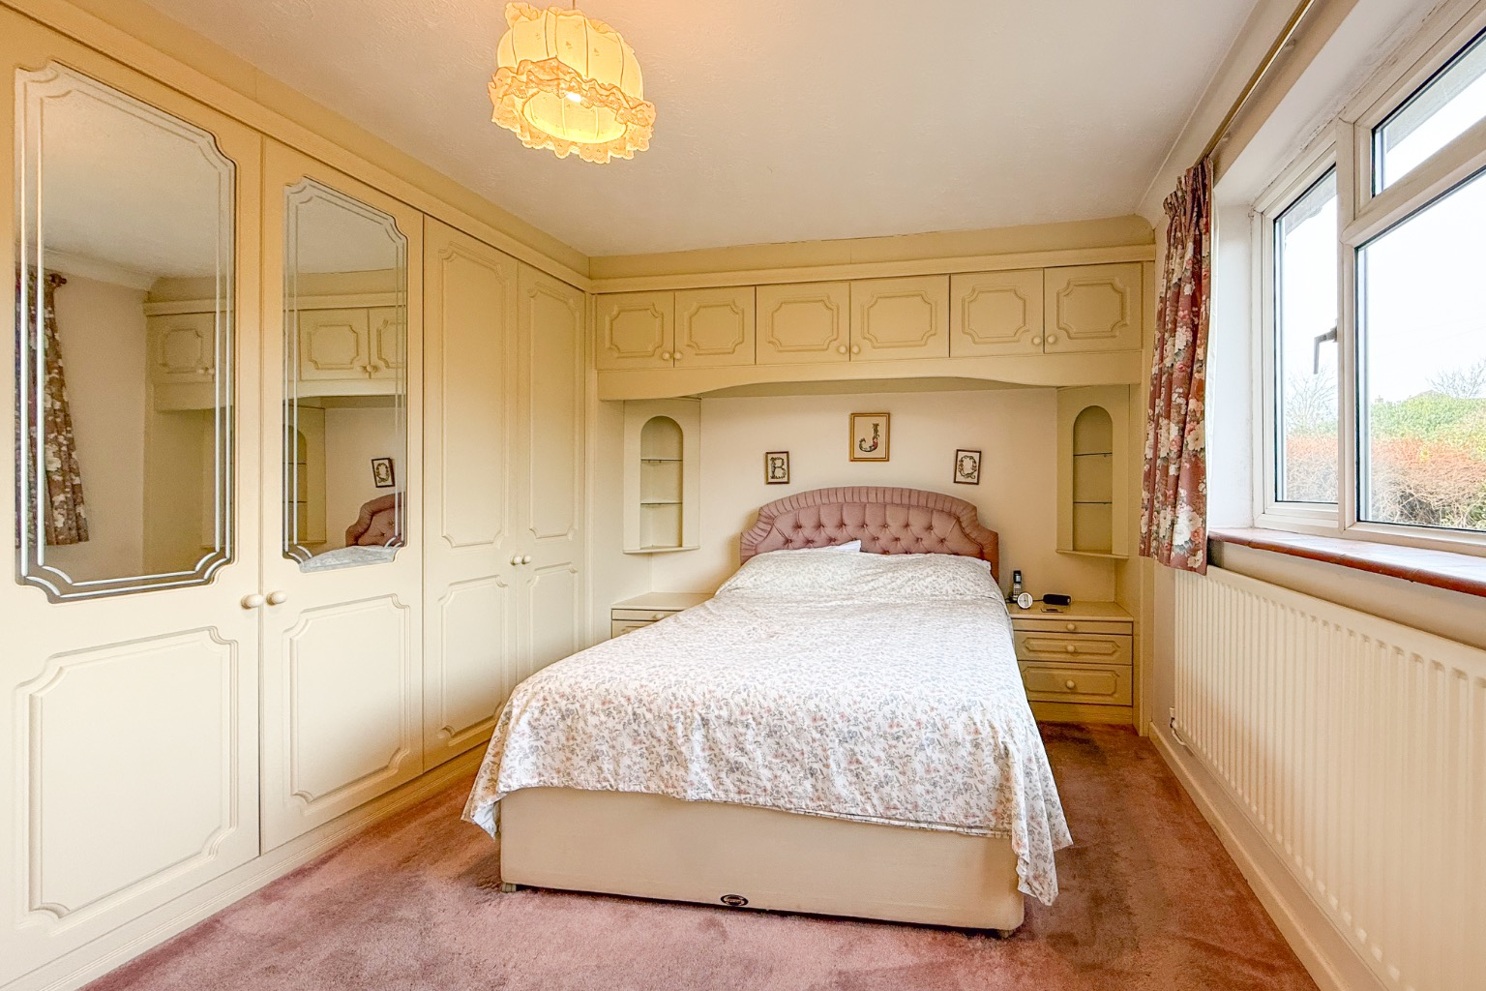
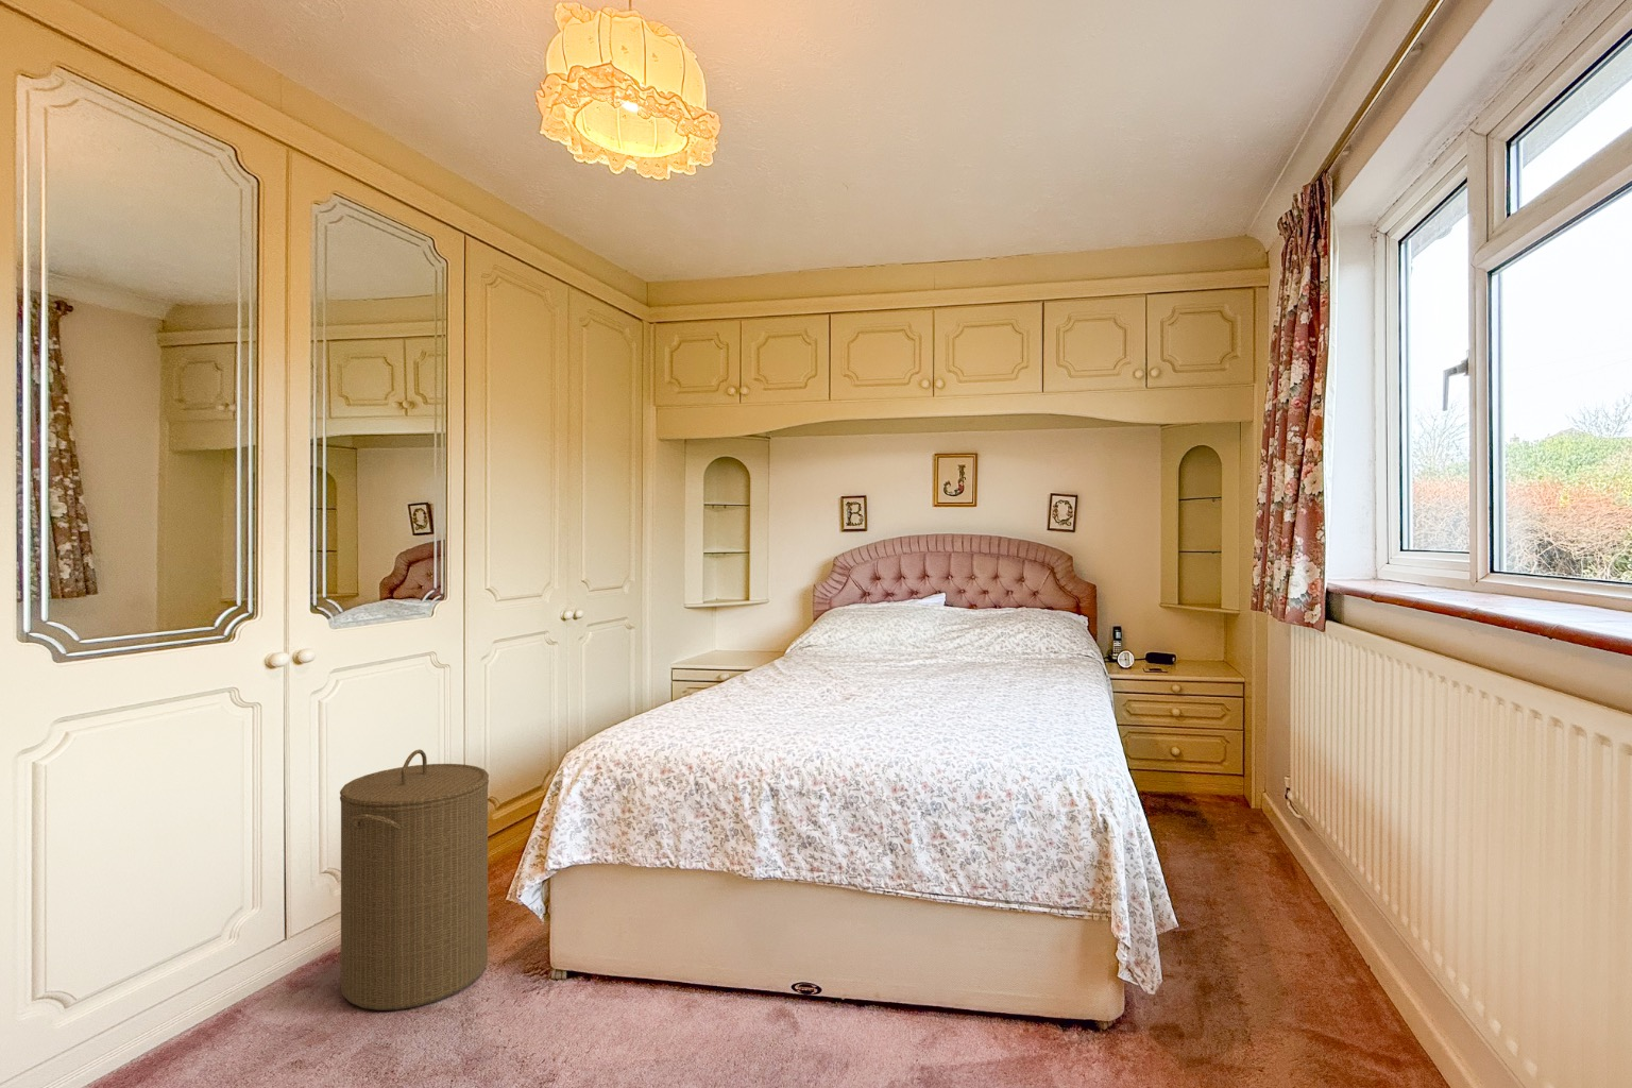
+ laundry hamper (416, 862)
